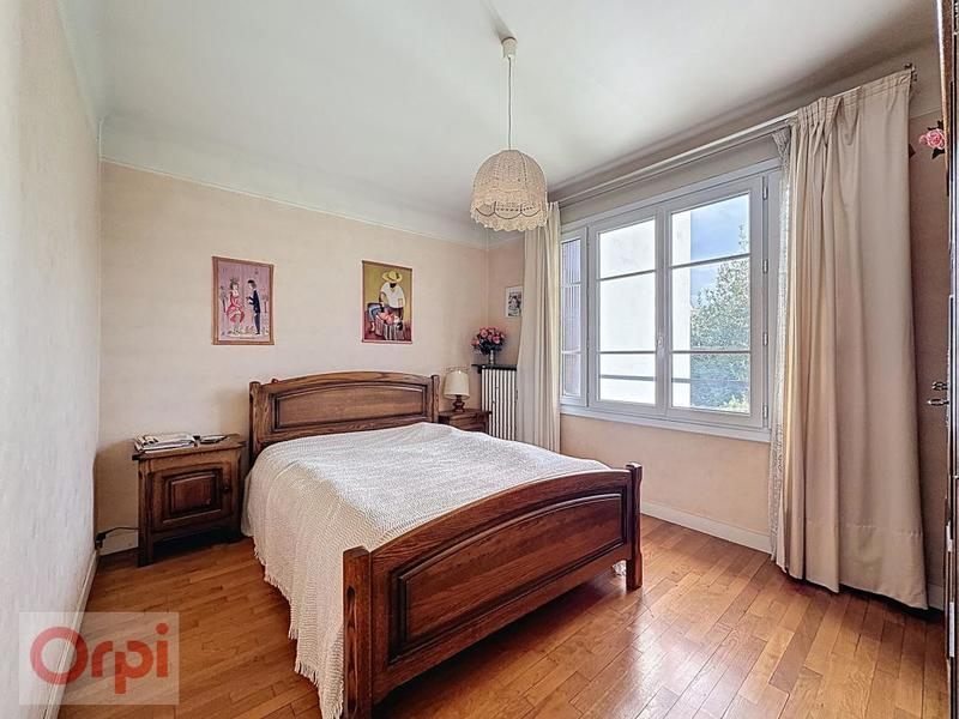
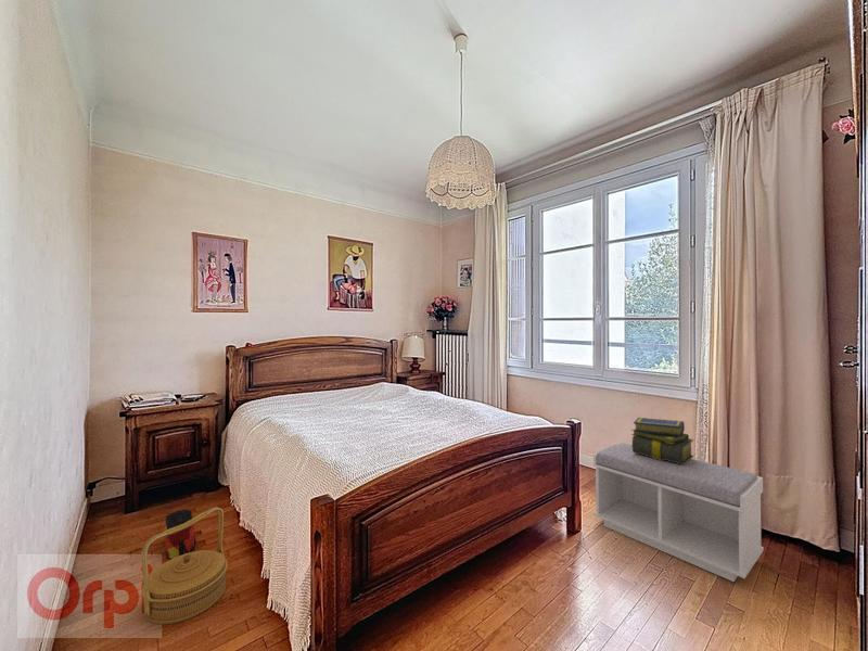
+ bag (180, 531)
+ basket (187, 559)
+ bench (671, 500)
+ stack of books (660, 437)
